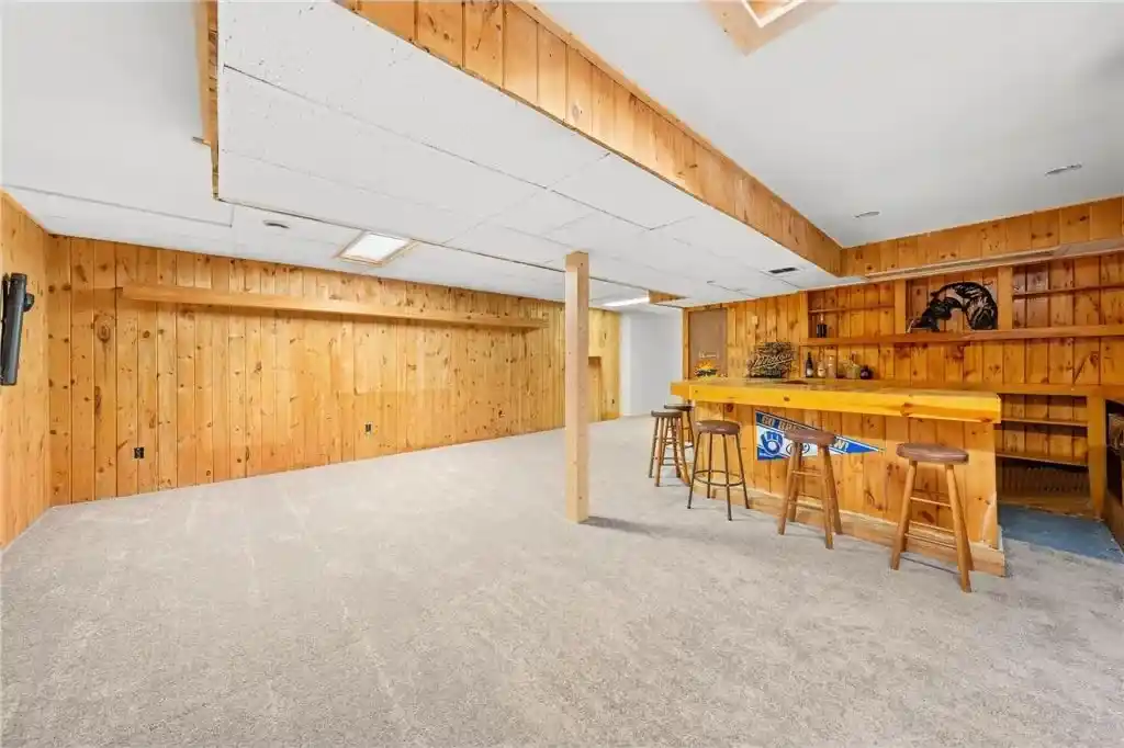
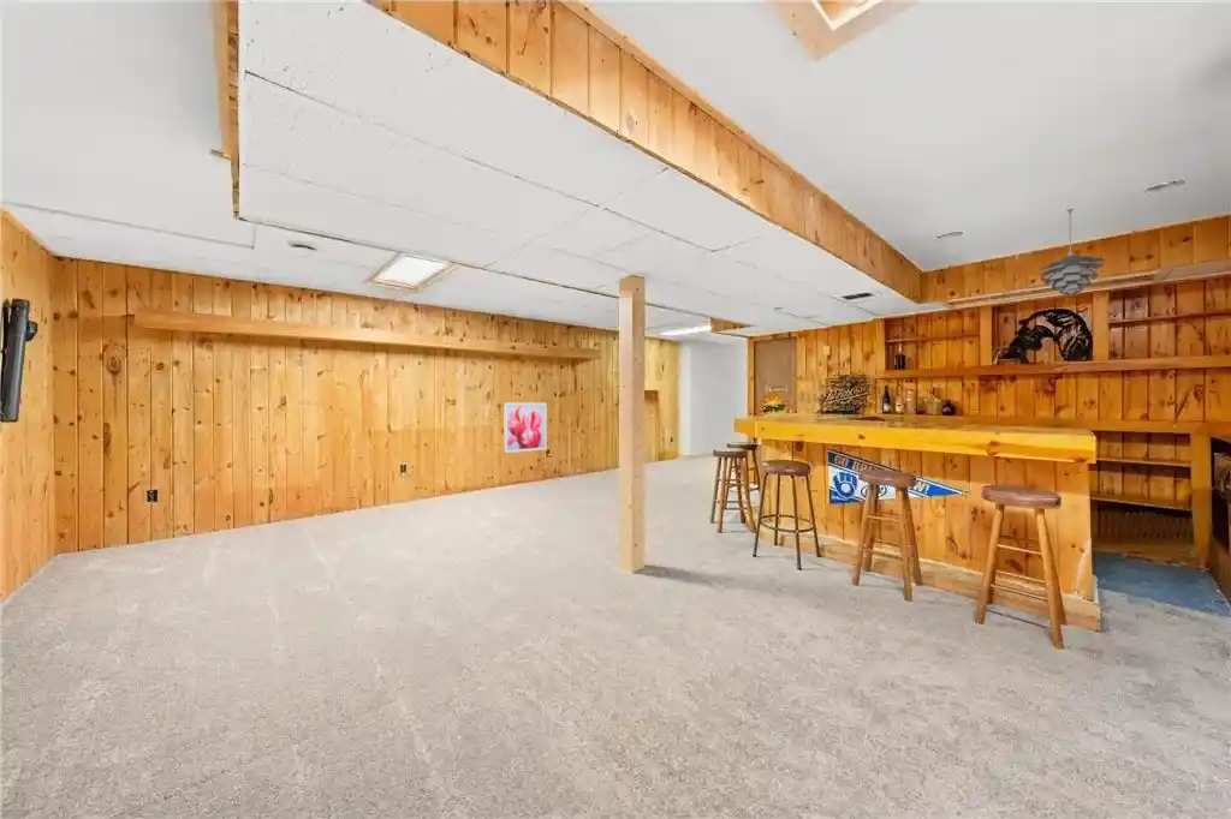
+ pendant light (1070, 251)
+ wall art (525, 426)
